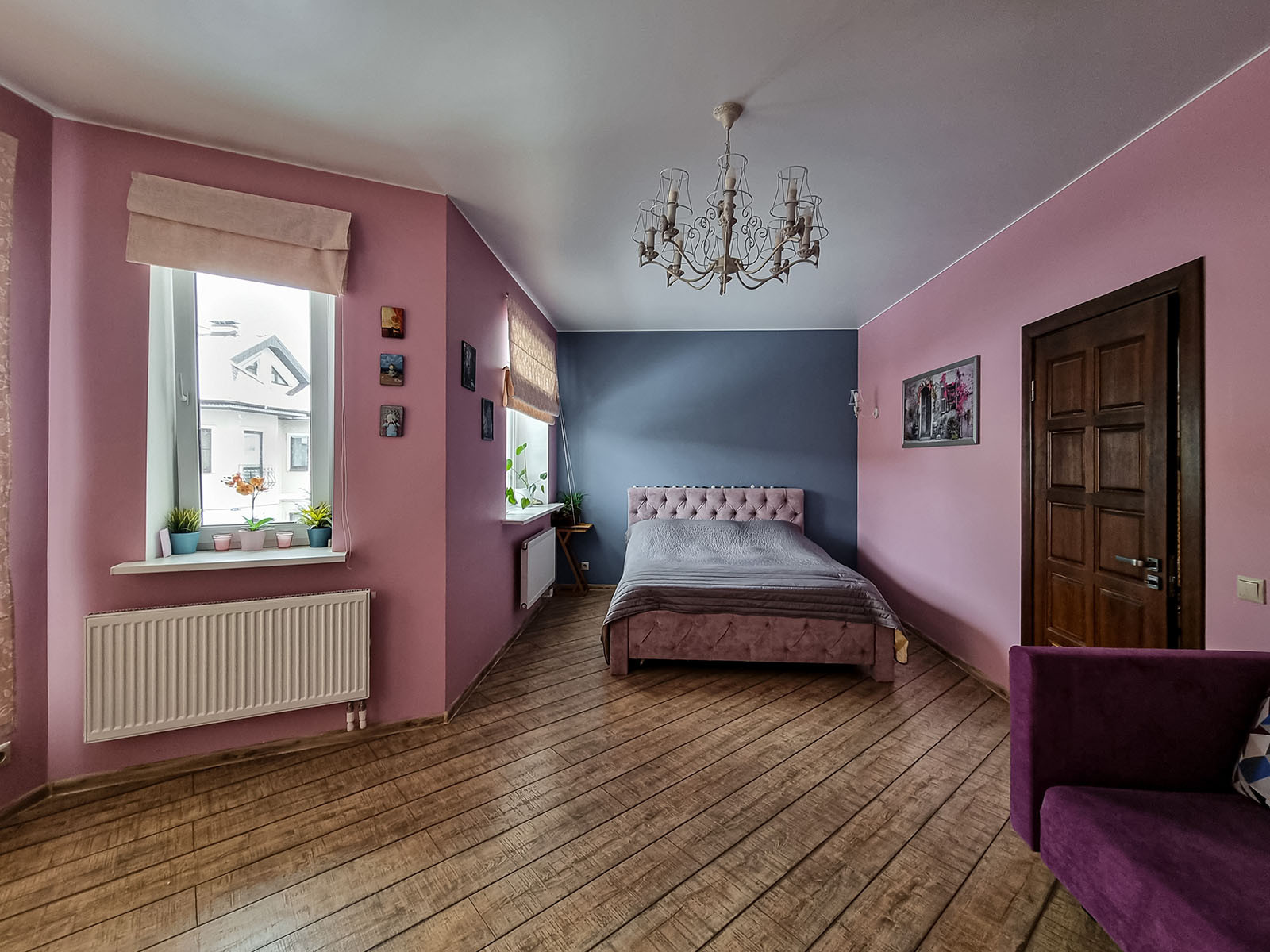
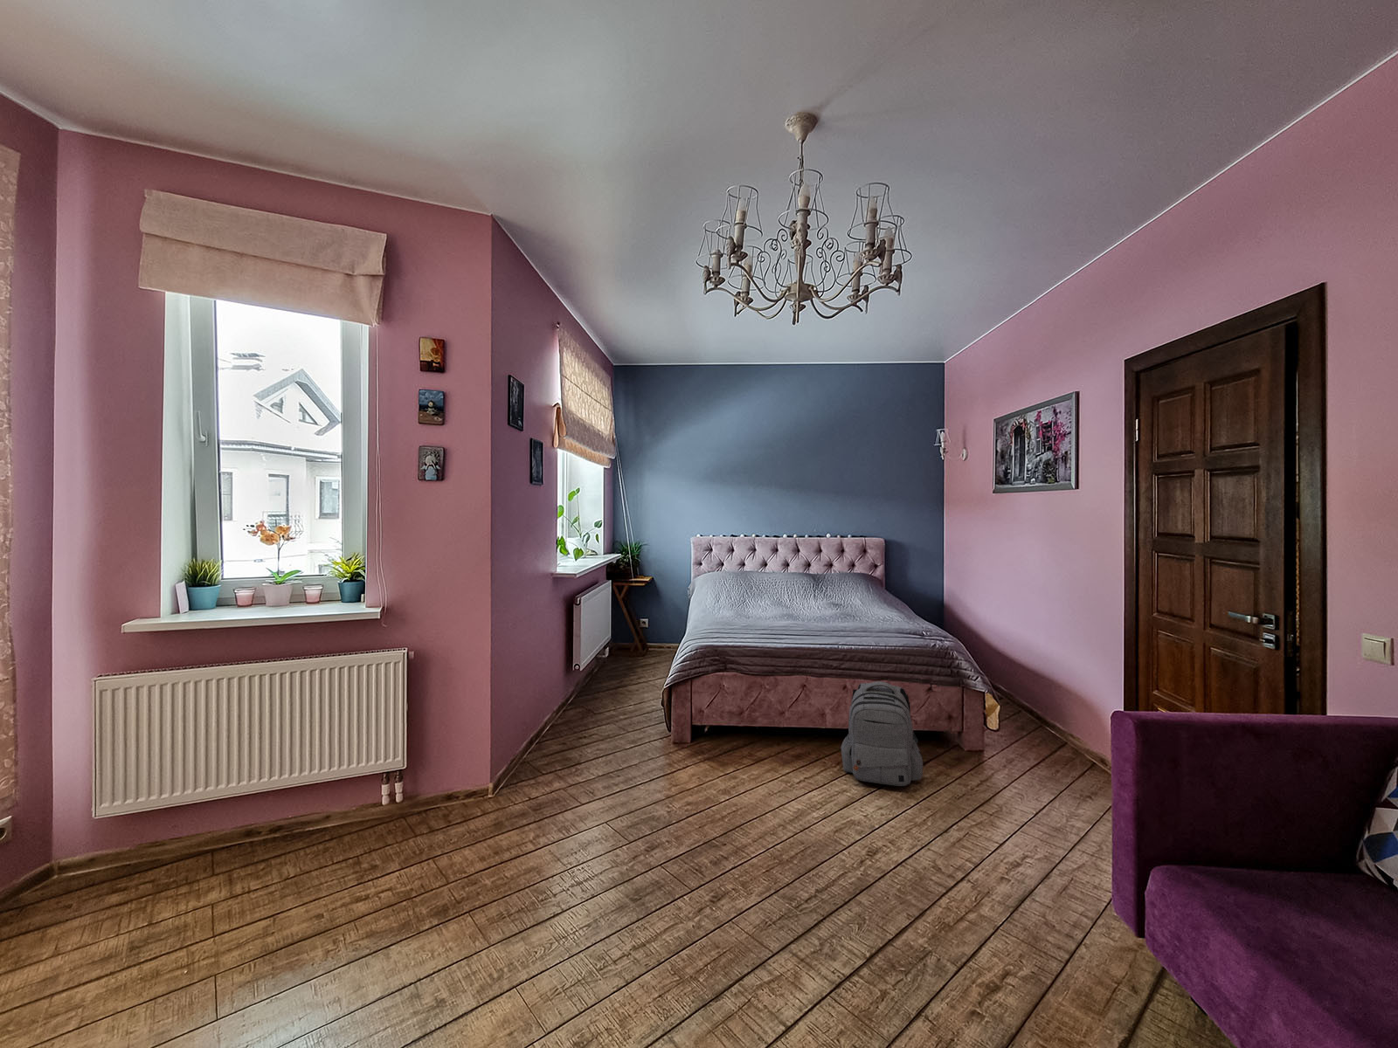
+ backpack (881, 727)
